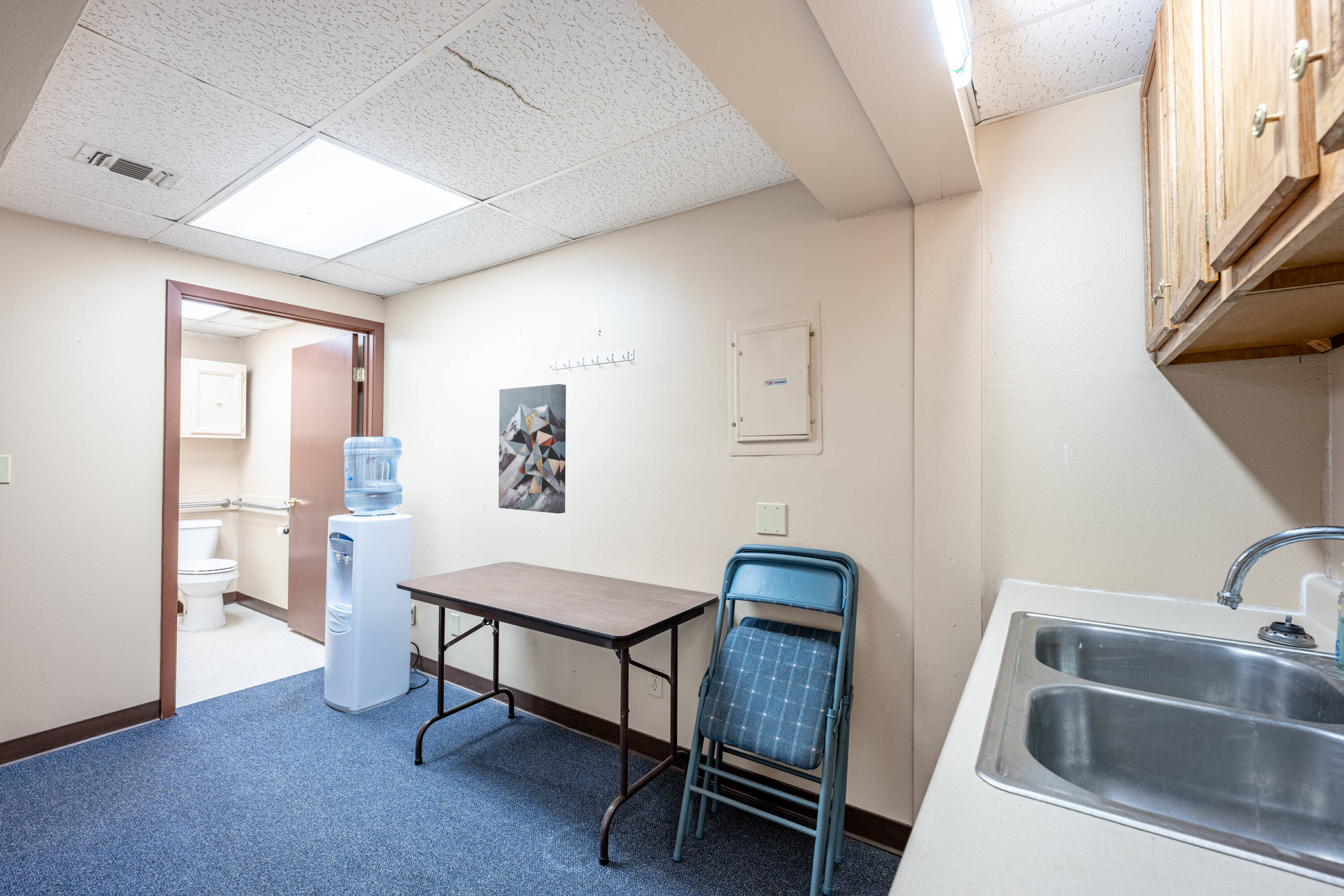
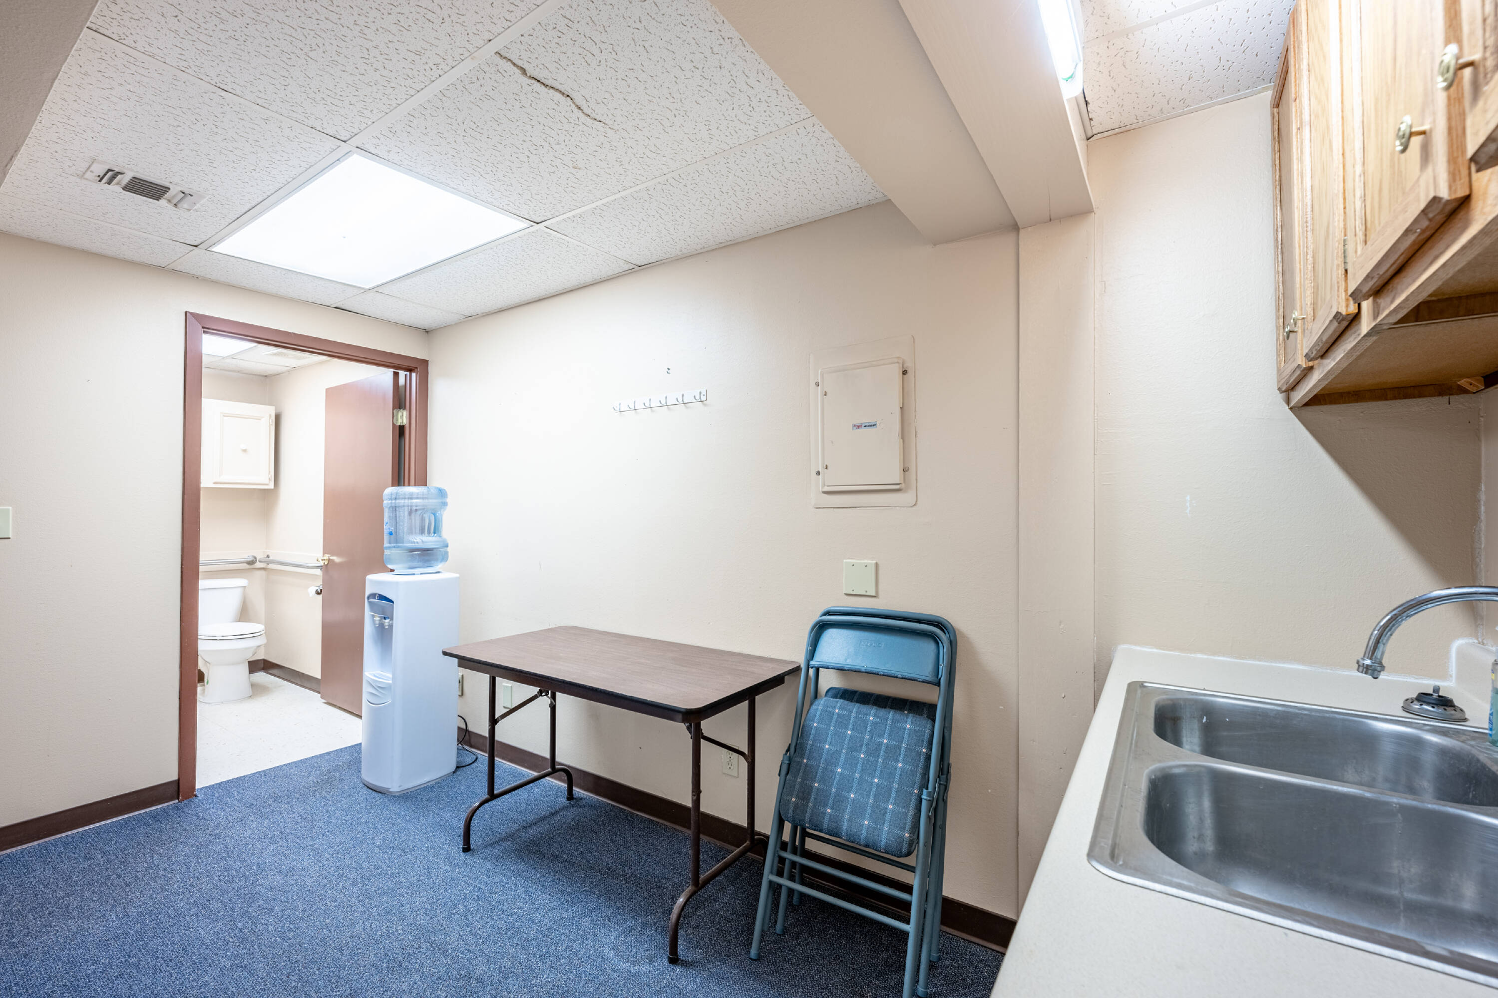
- wall art (531, 448)
